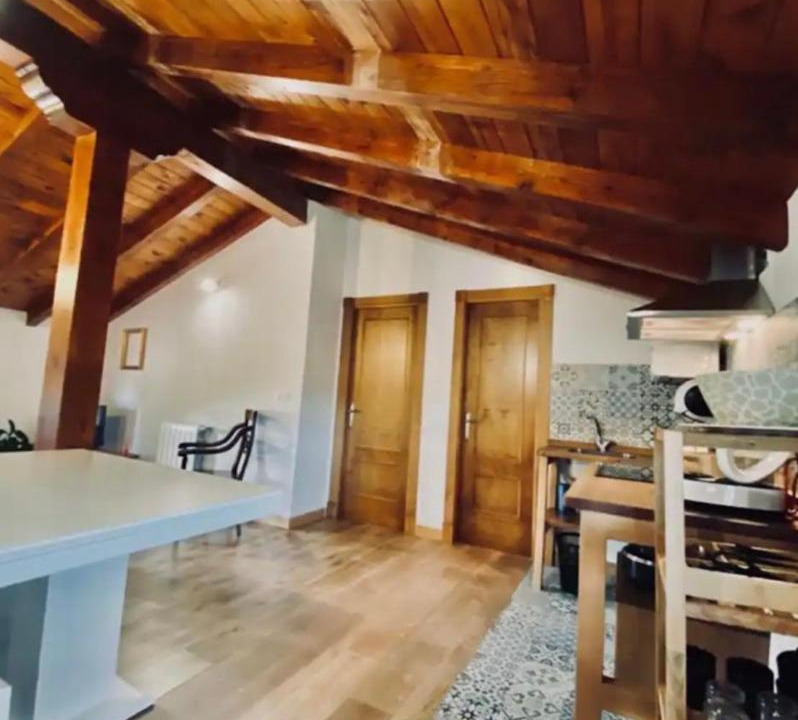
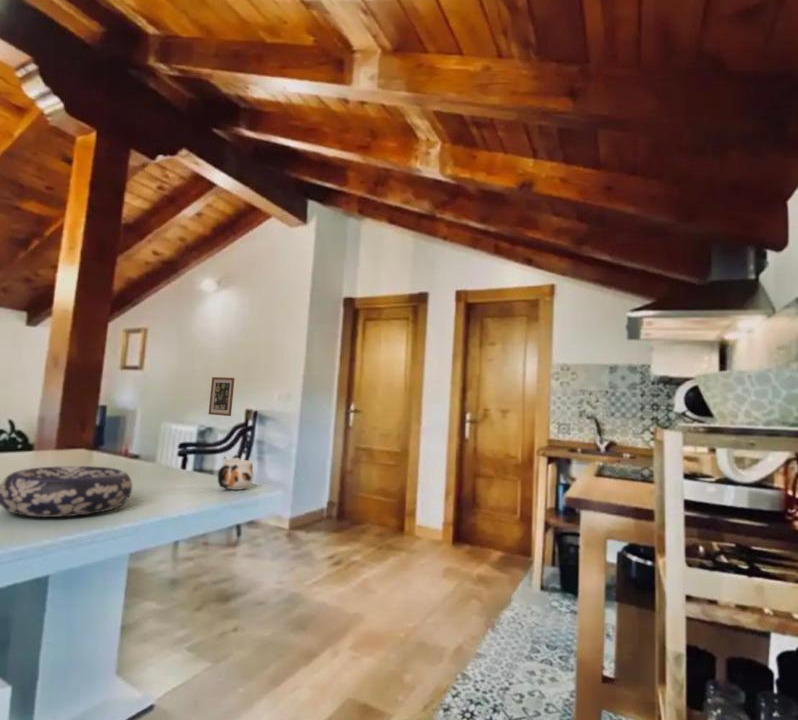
+ wall art (221, 396)
+ decorative bowl (68, 490)
+ mug (233, 472)
